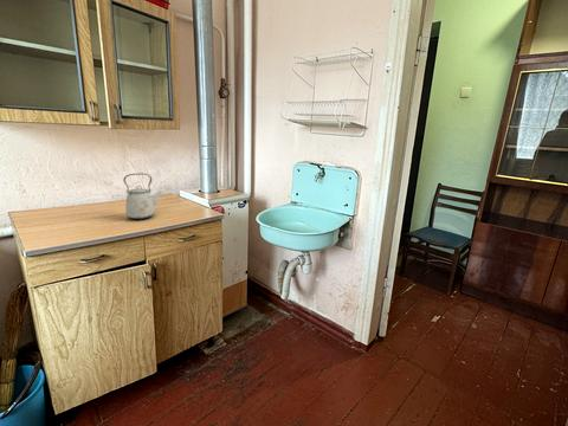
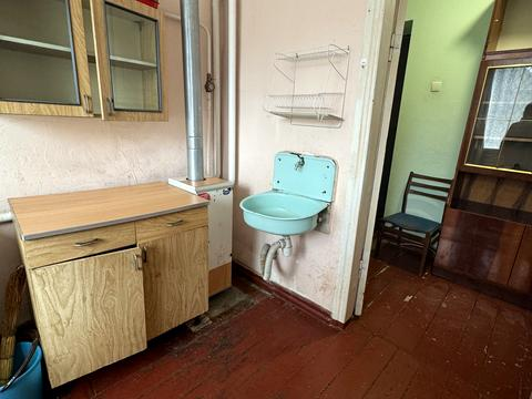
- kettle (144, 195)
